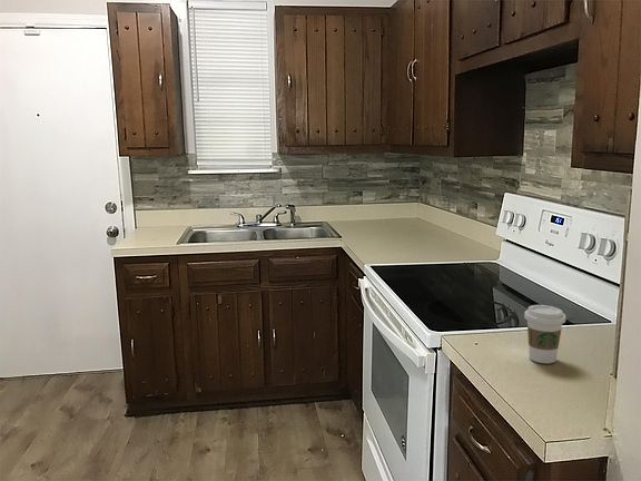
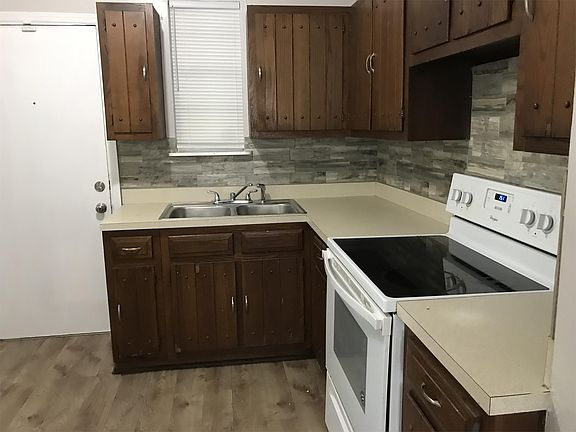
- coffee cup (543, 334)
